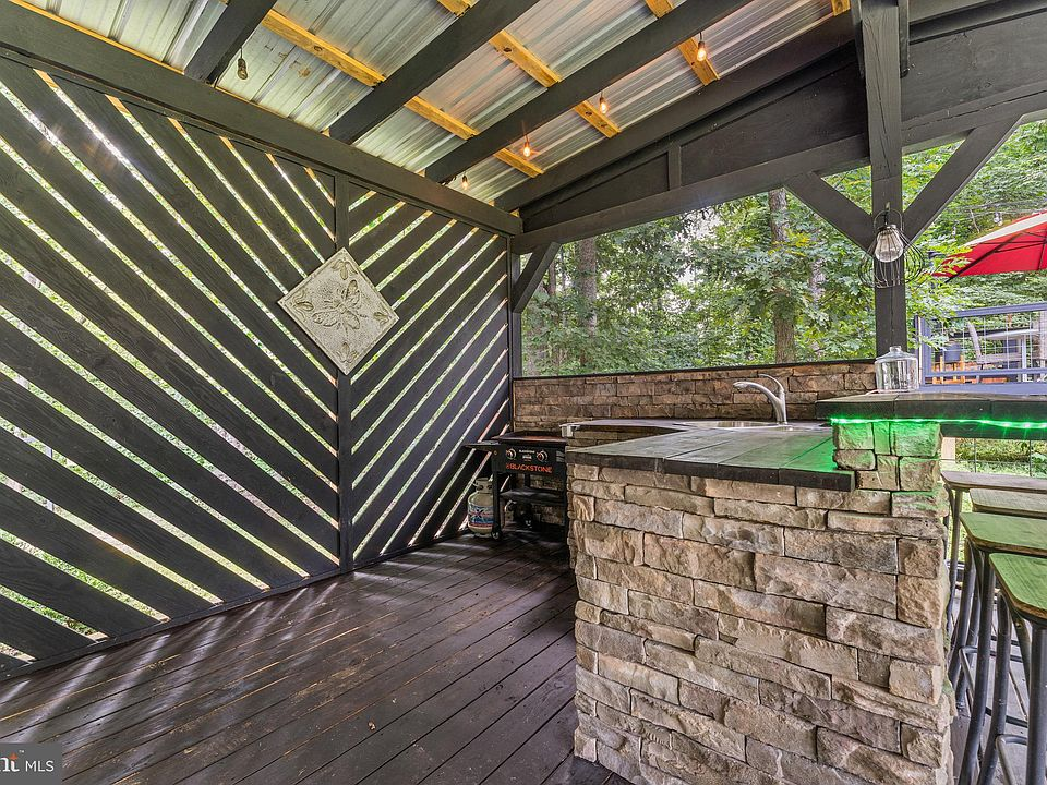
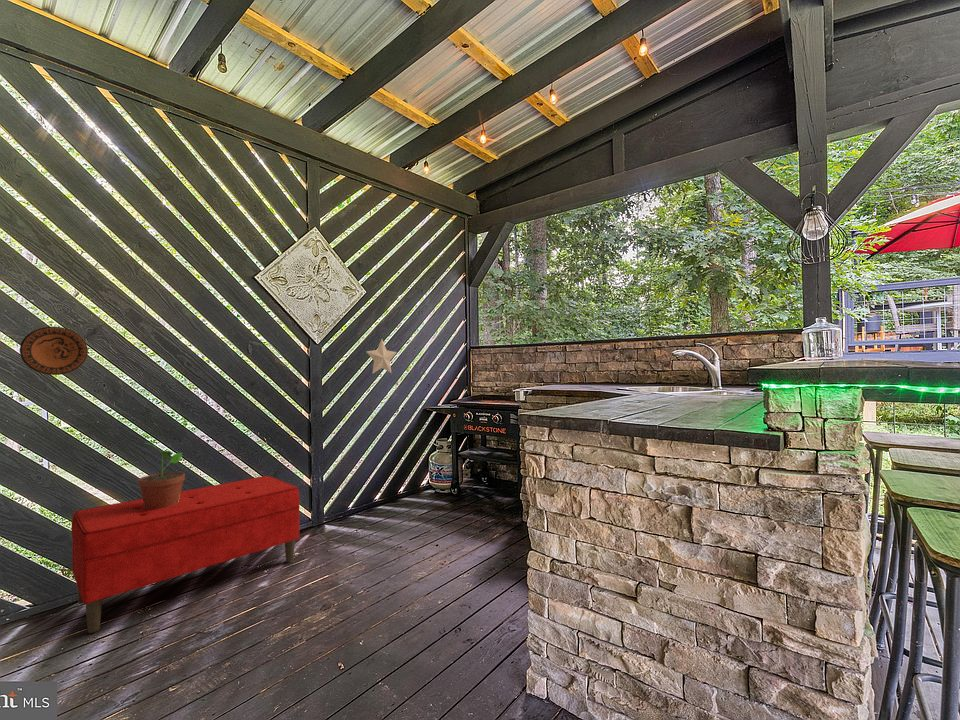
+ bench (195, 539)
+ decorative star (381, 356)
+ potted plant (162, 472)
+ decorative plate (55, 350)
